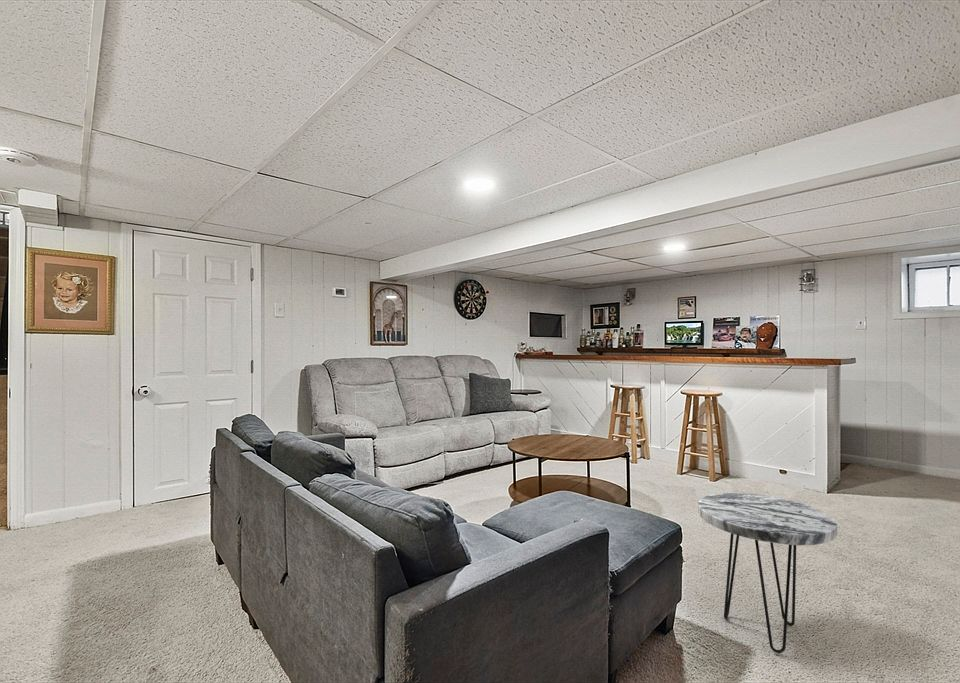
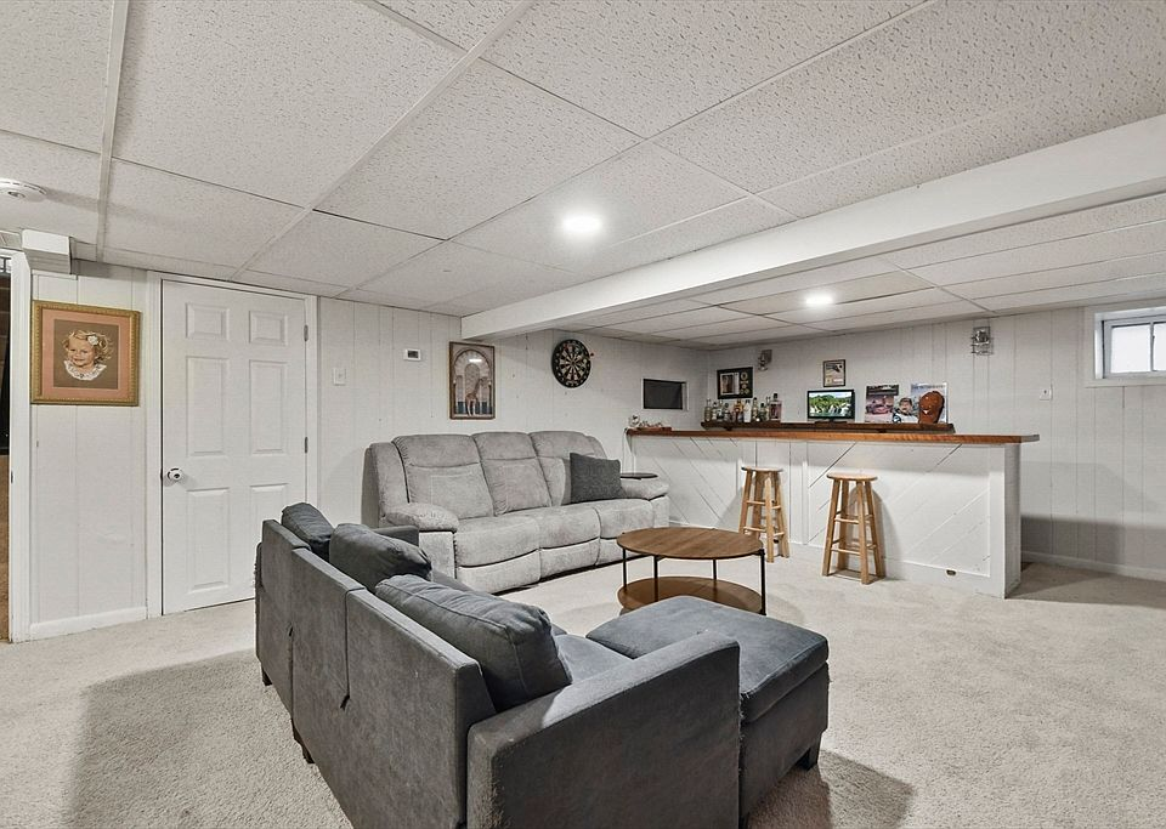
- side table (761, 571)
